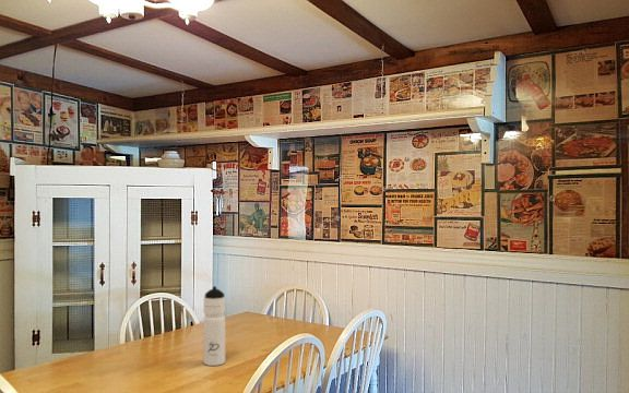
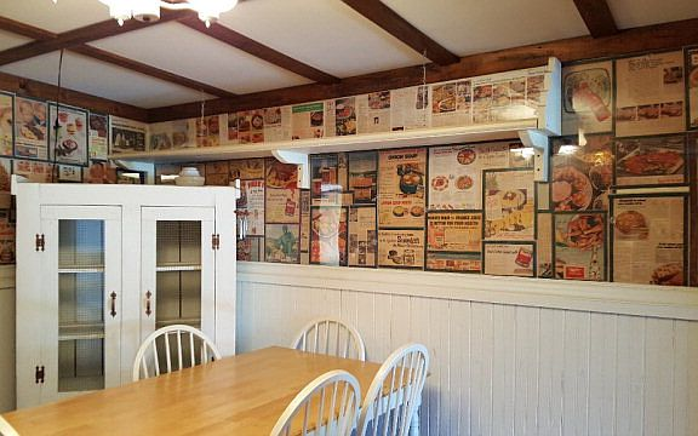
- water bottle (214, 324)
